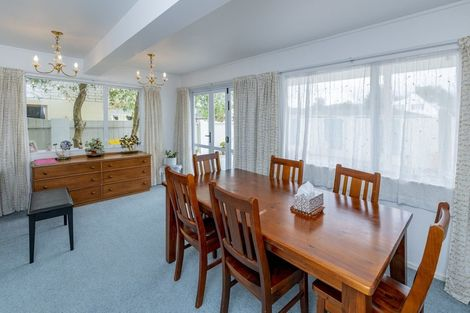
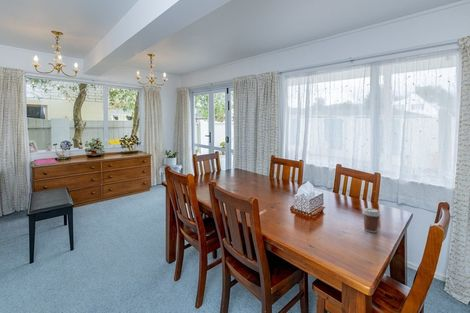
+ coffee cup (371, 220)
